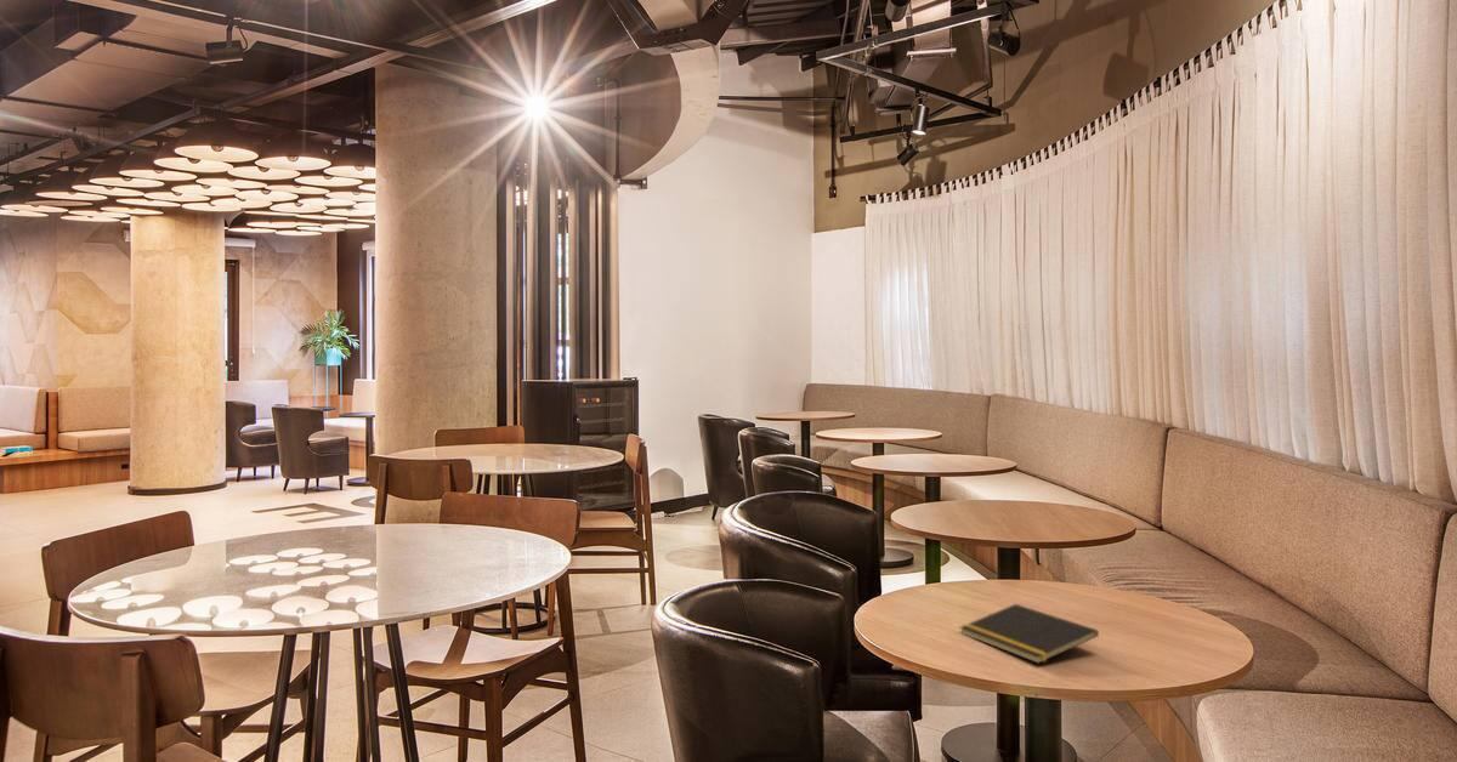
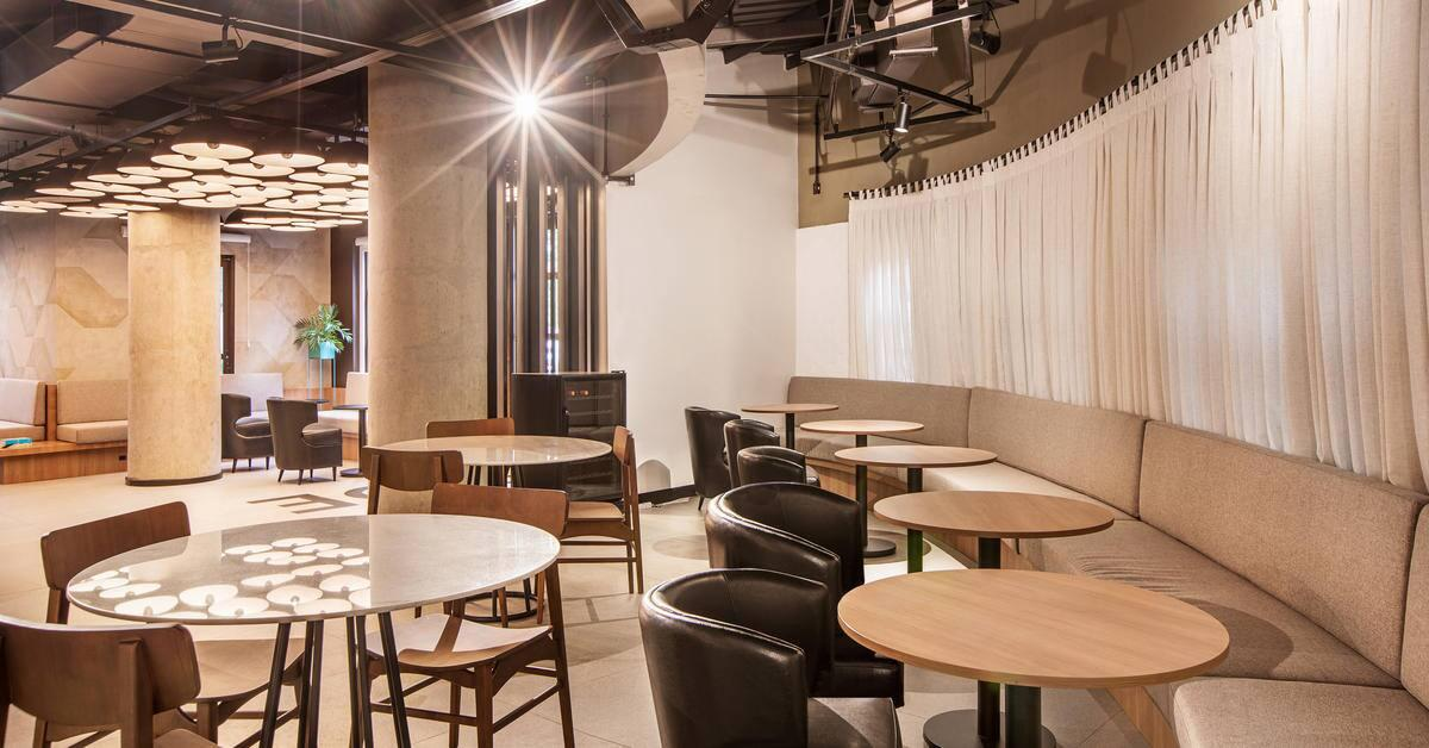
- notepad (1026, 631)
